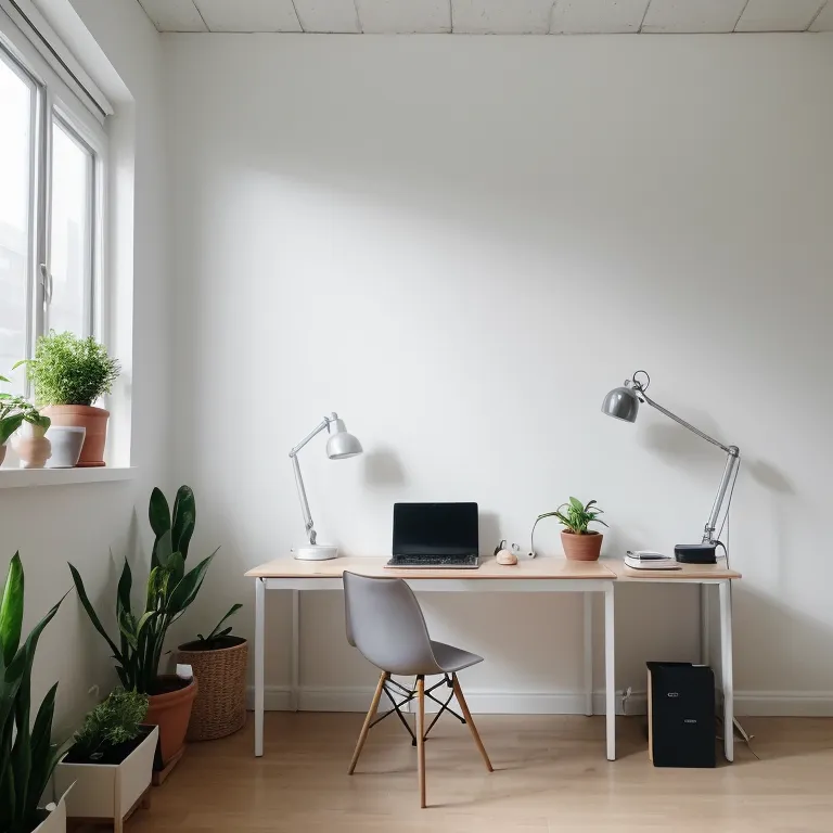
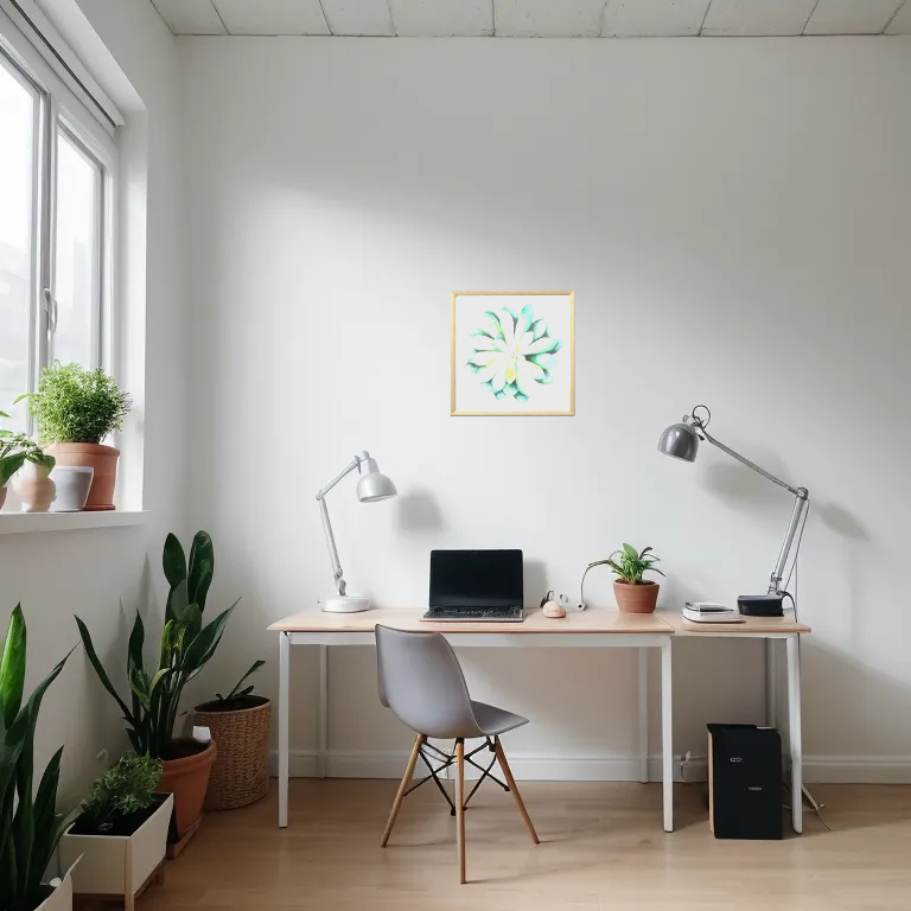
+ wall art (511, 353)
